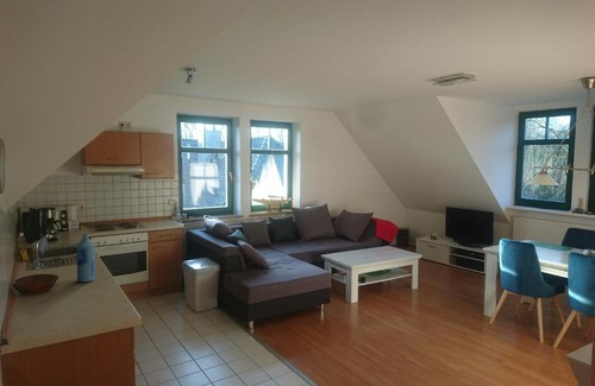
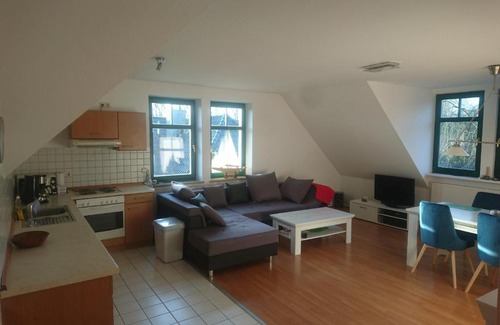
- bottle (86, 257)
